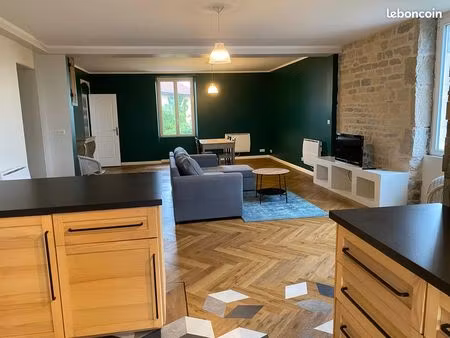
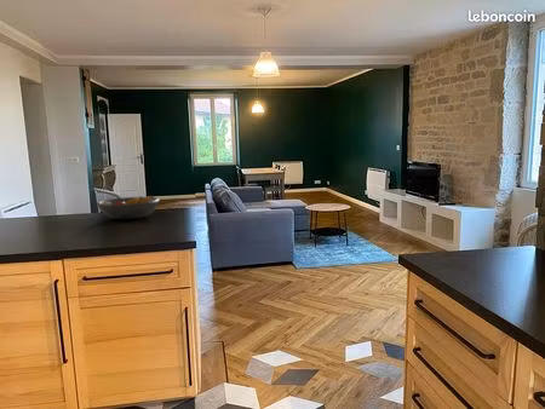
+ fruit bowl (128, 207)
